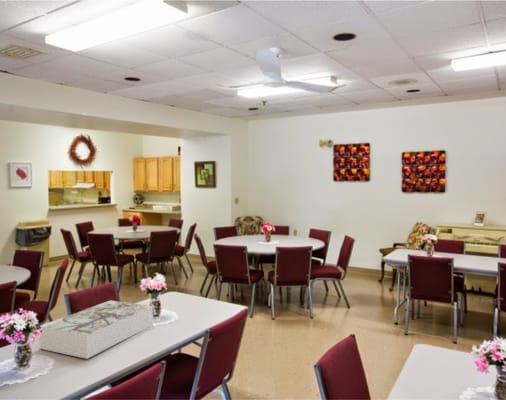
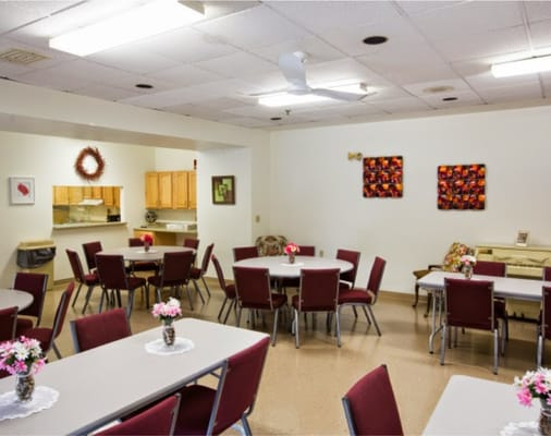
- board game (100, 325)
